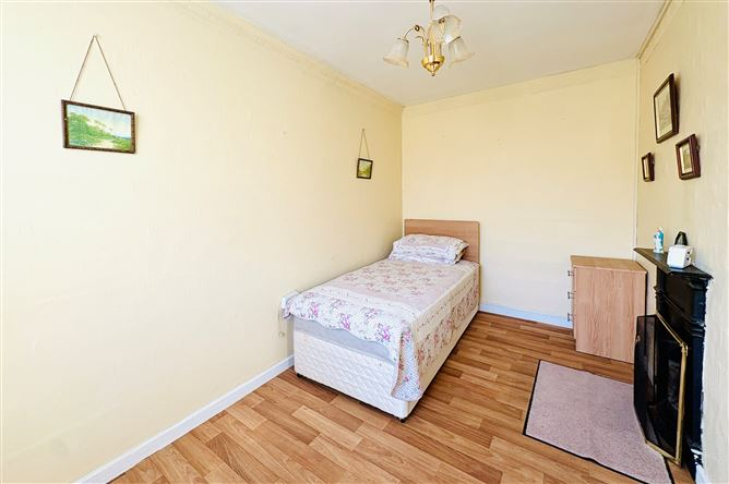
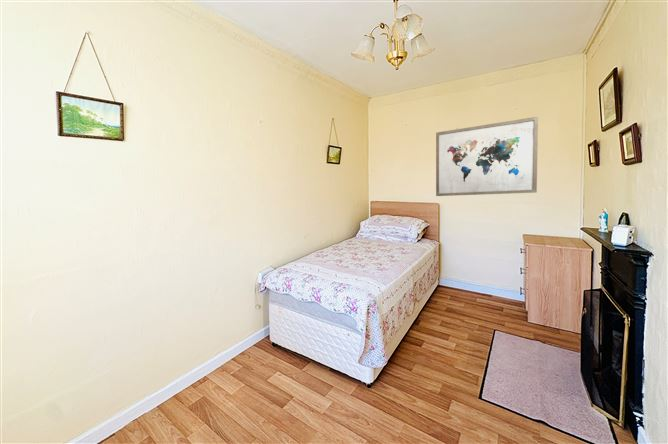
+ wall art (482, 160)
